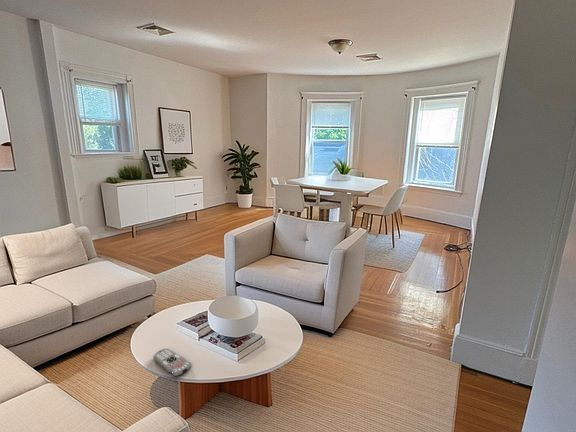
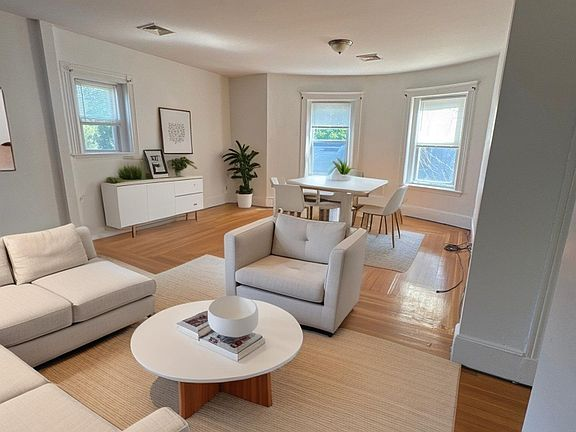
- remote control (171, 361)
